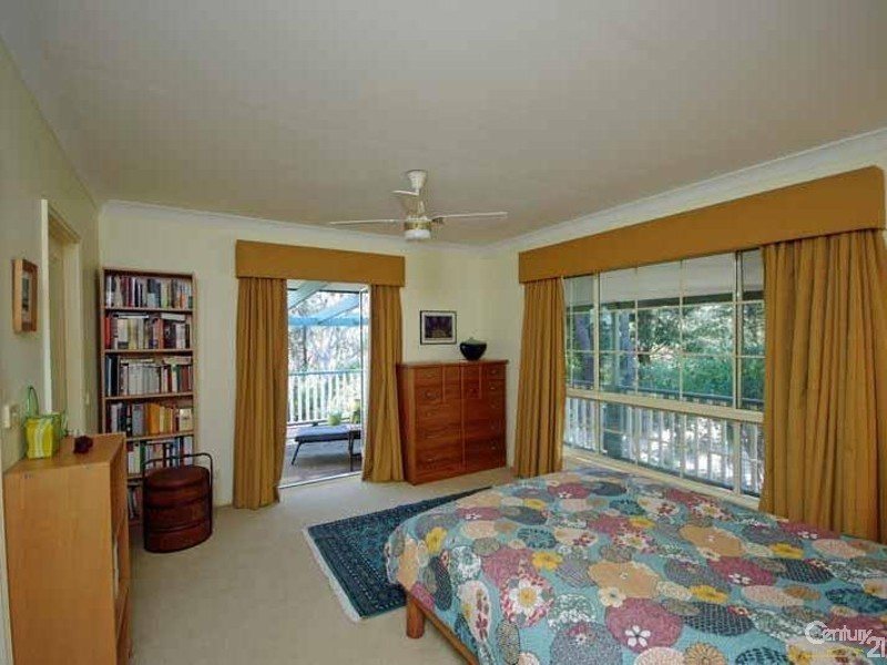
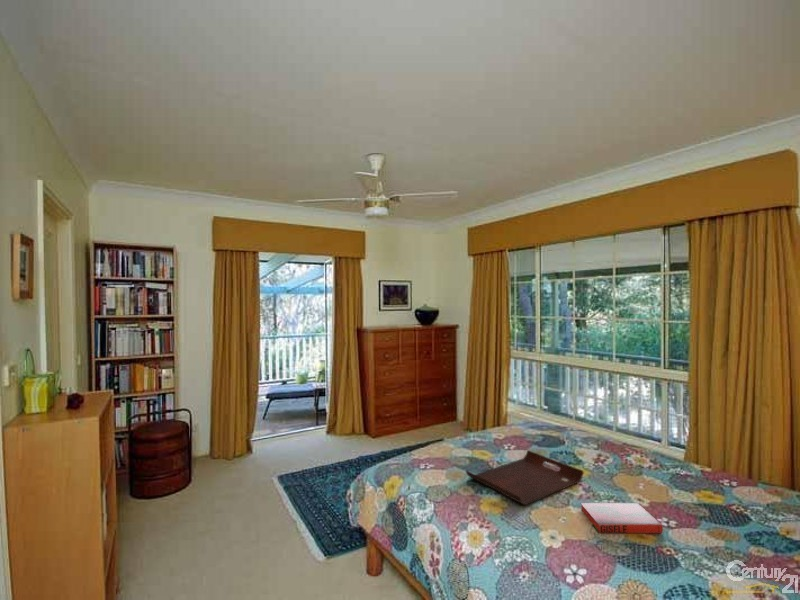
+ hardback book (619, 517)
+ serving tray (524, 475)
